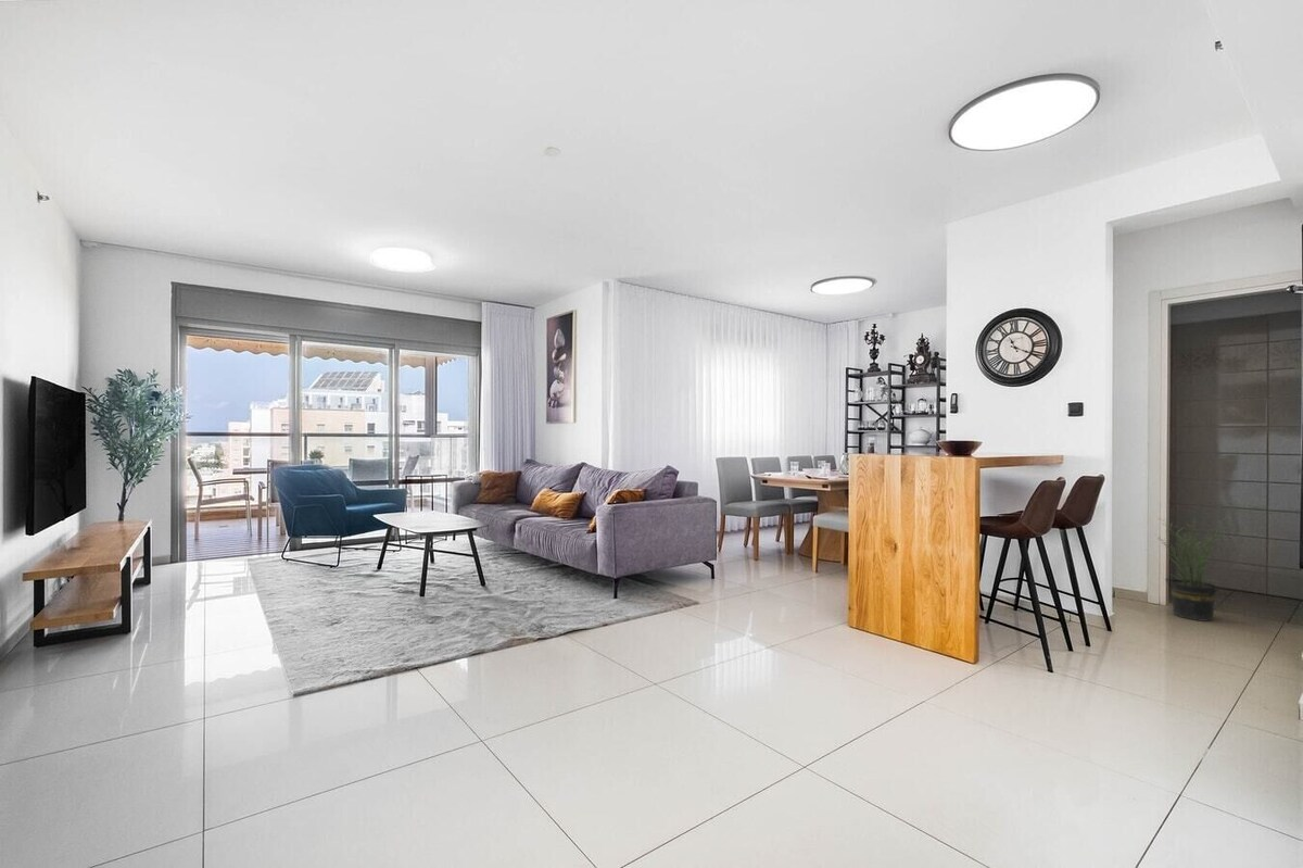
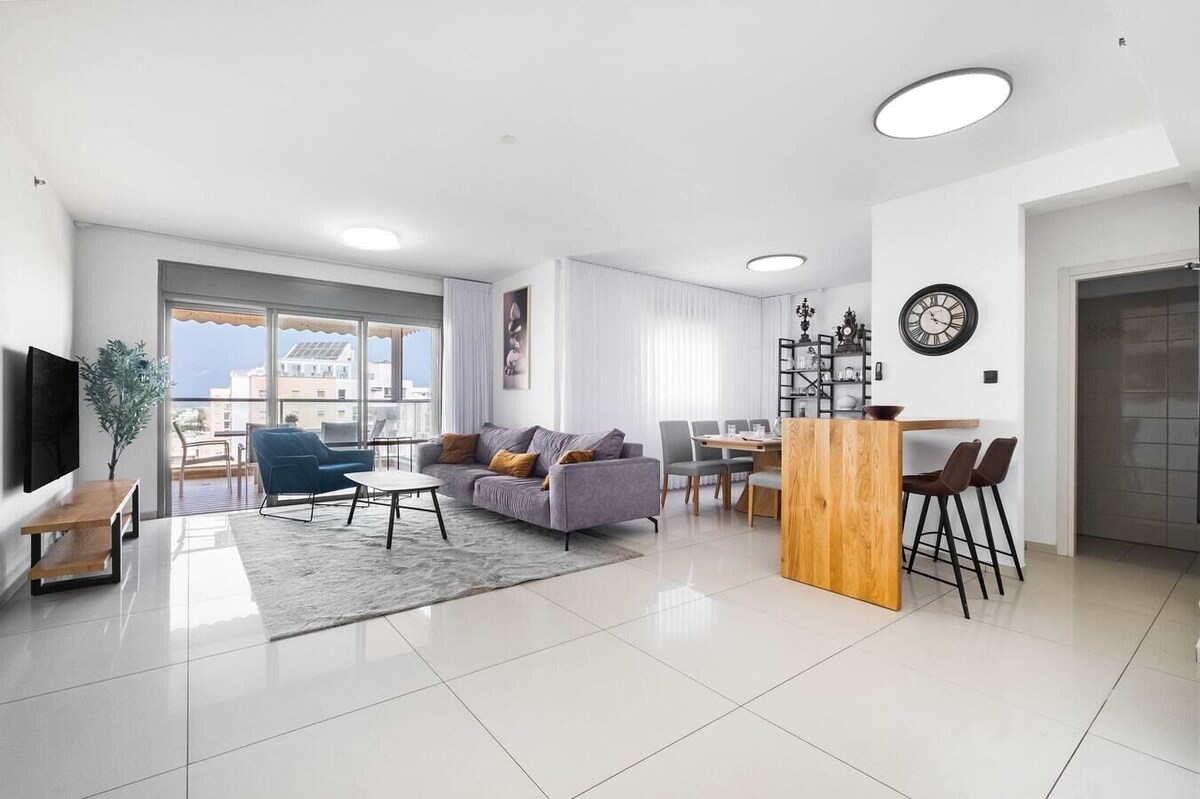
- potted plant (1191, 566)
